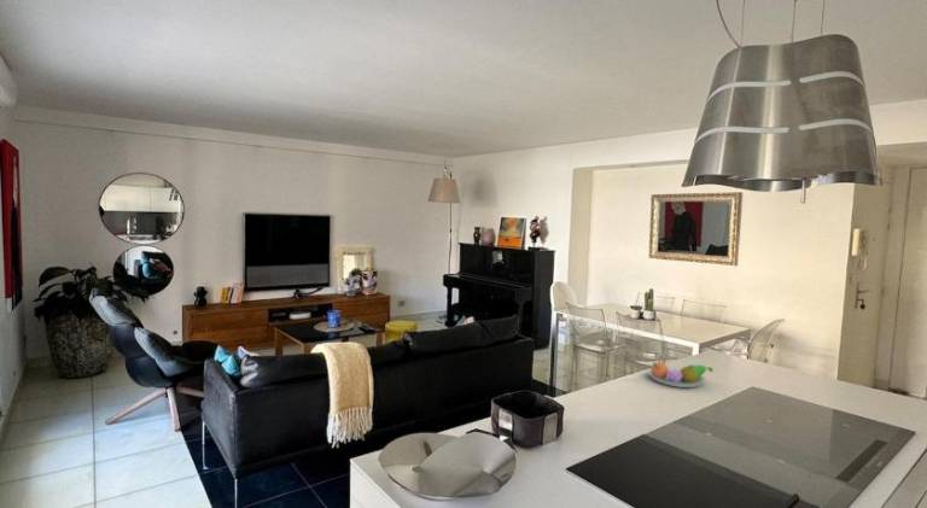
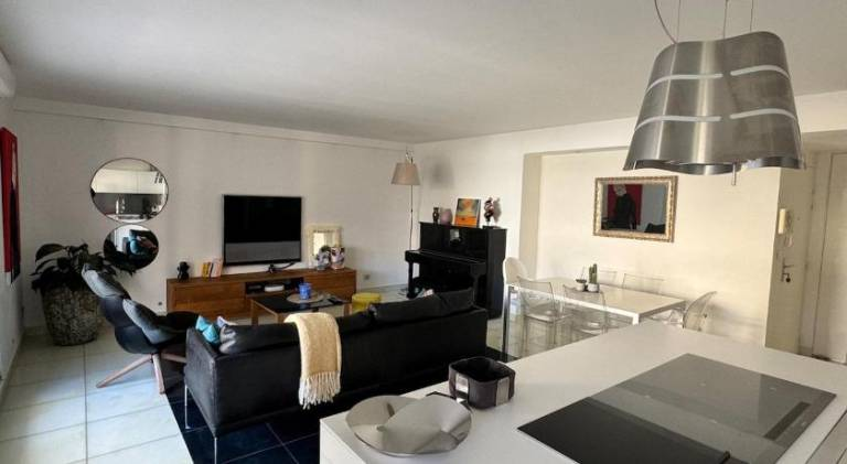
- fruit bowl (678, 369)
